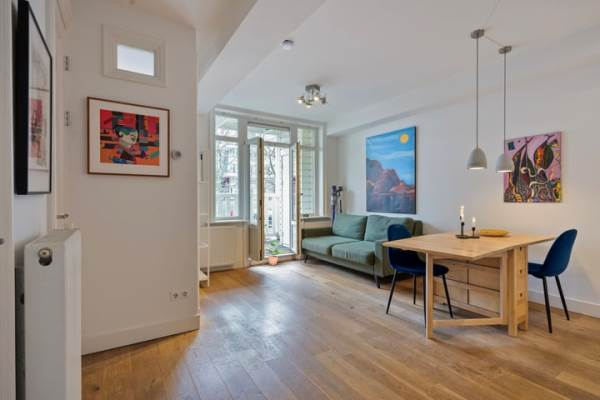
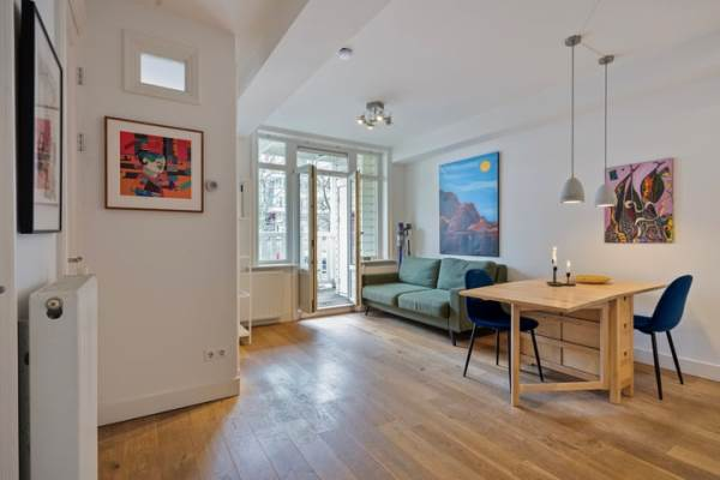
- potted plant (273, 253)
